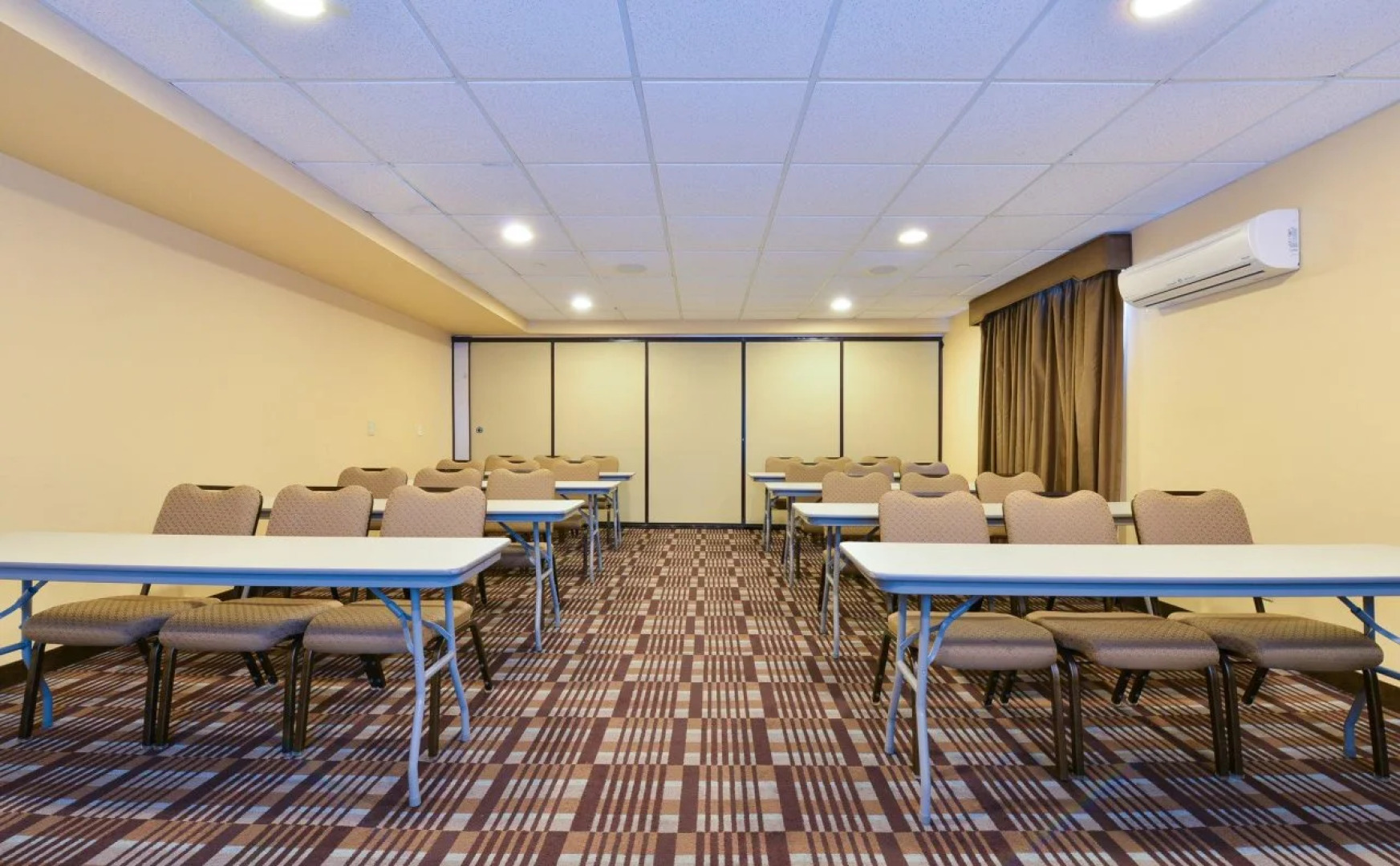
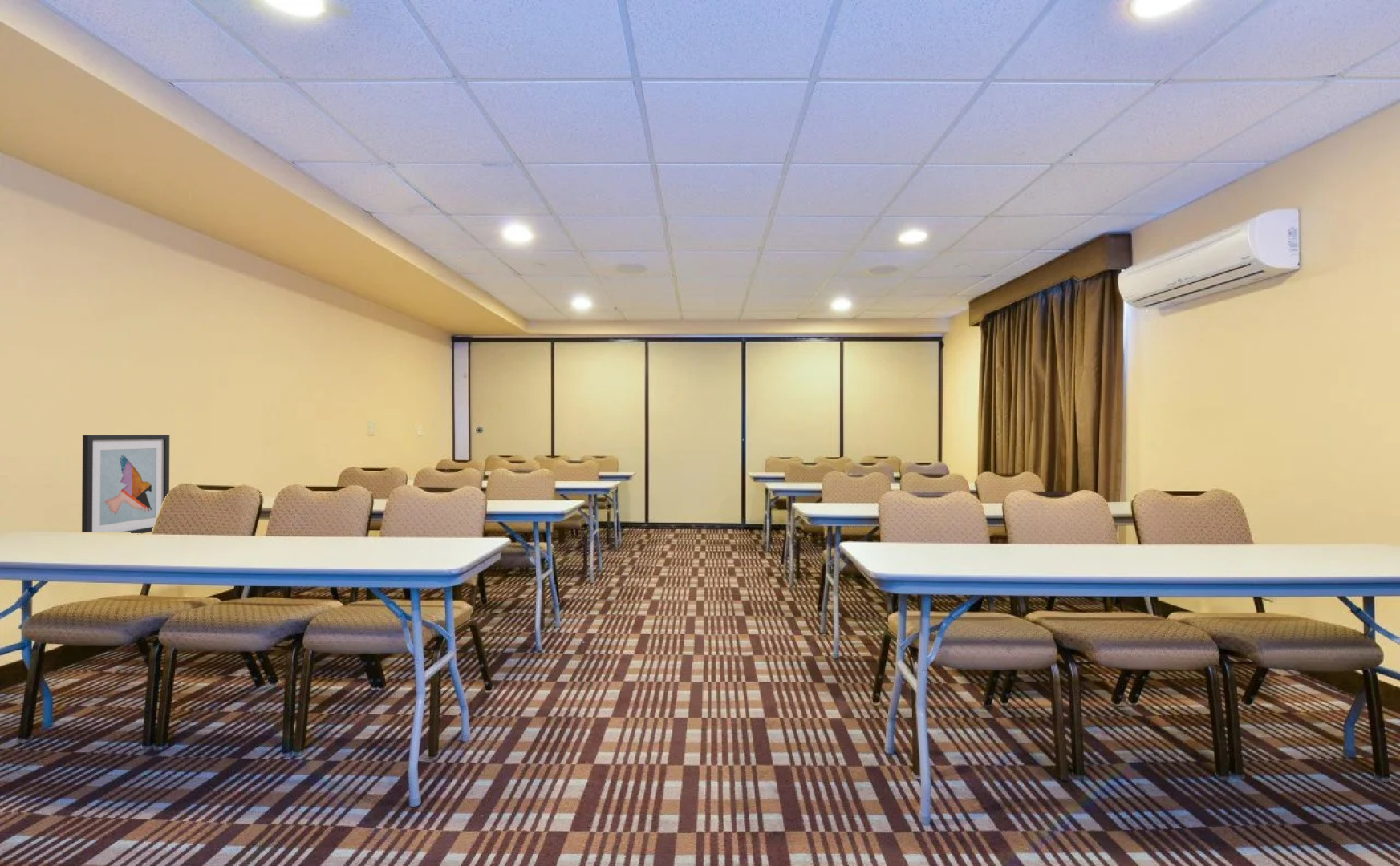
+ wall art (128, 485)
